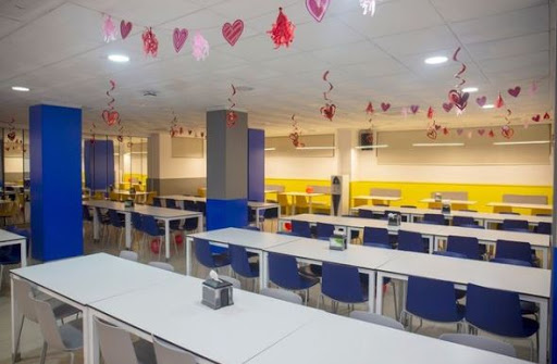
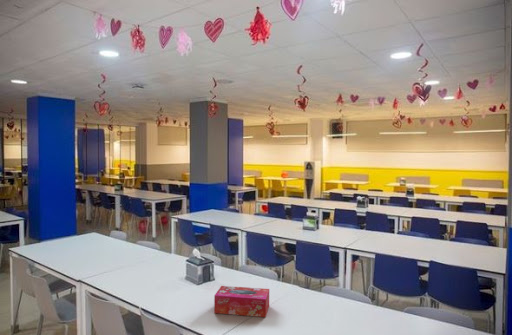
+ tissue box (242, 300)
